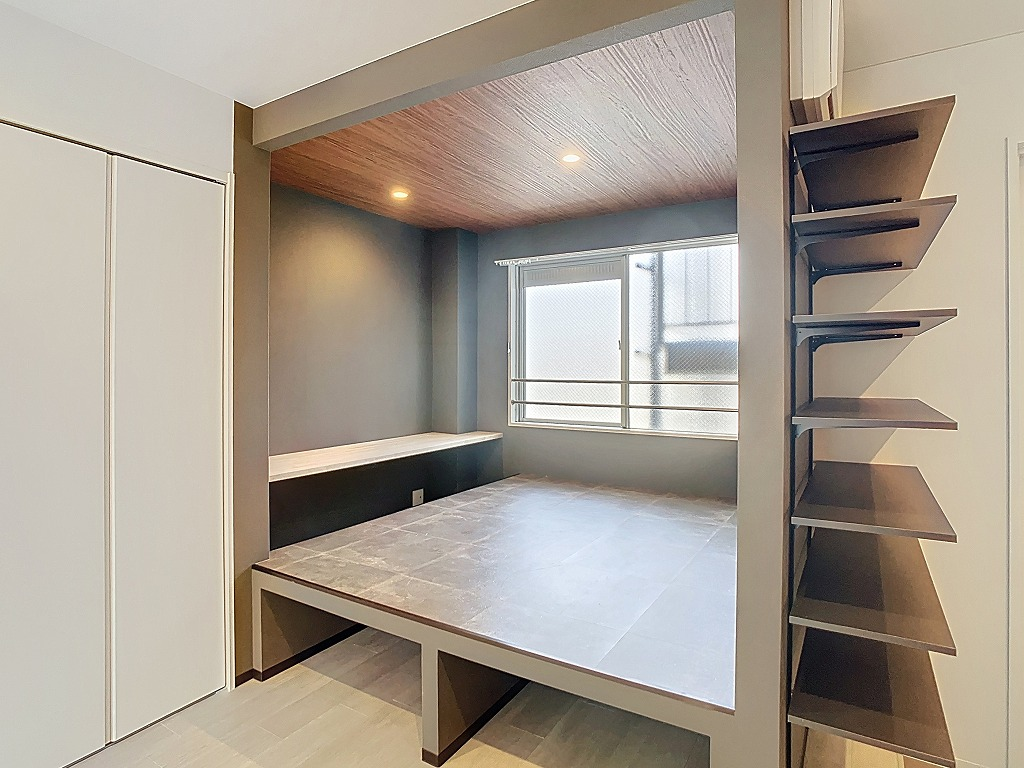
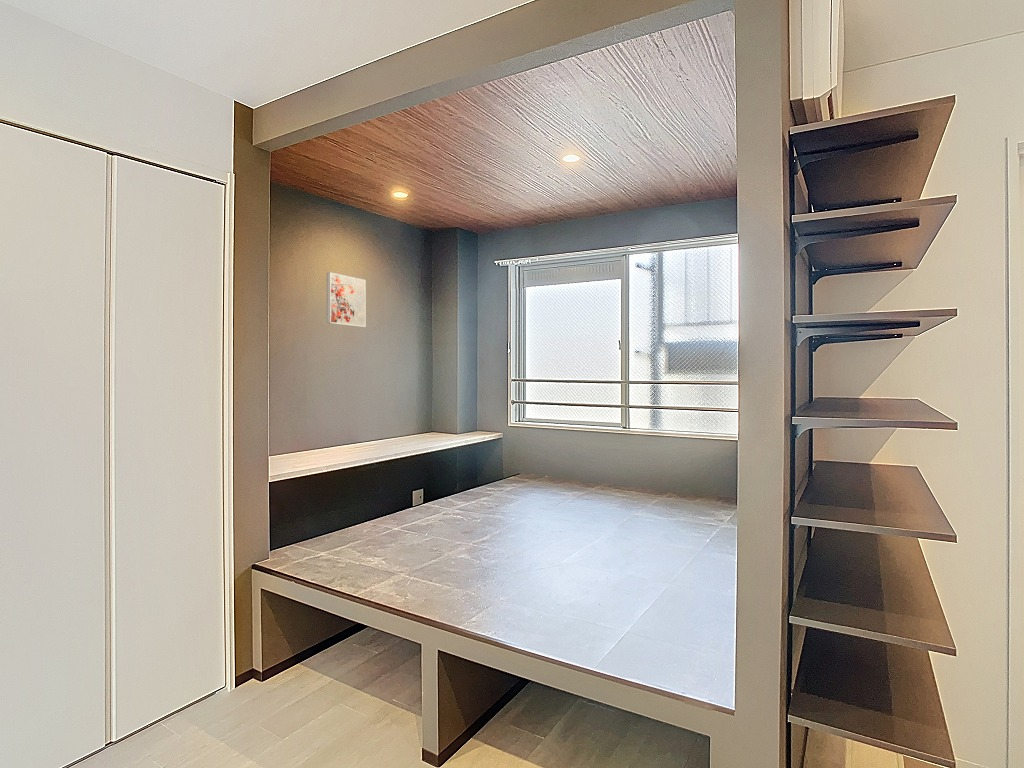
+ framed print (346, 300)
